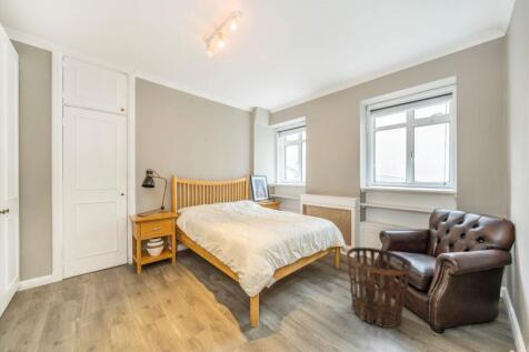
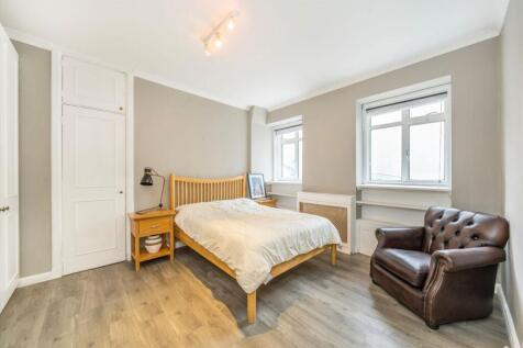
- basket (377, 284)
